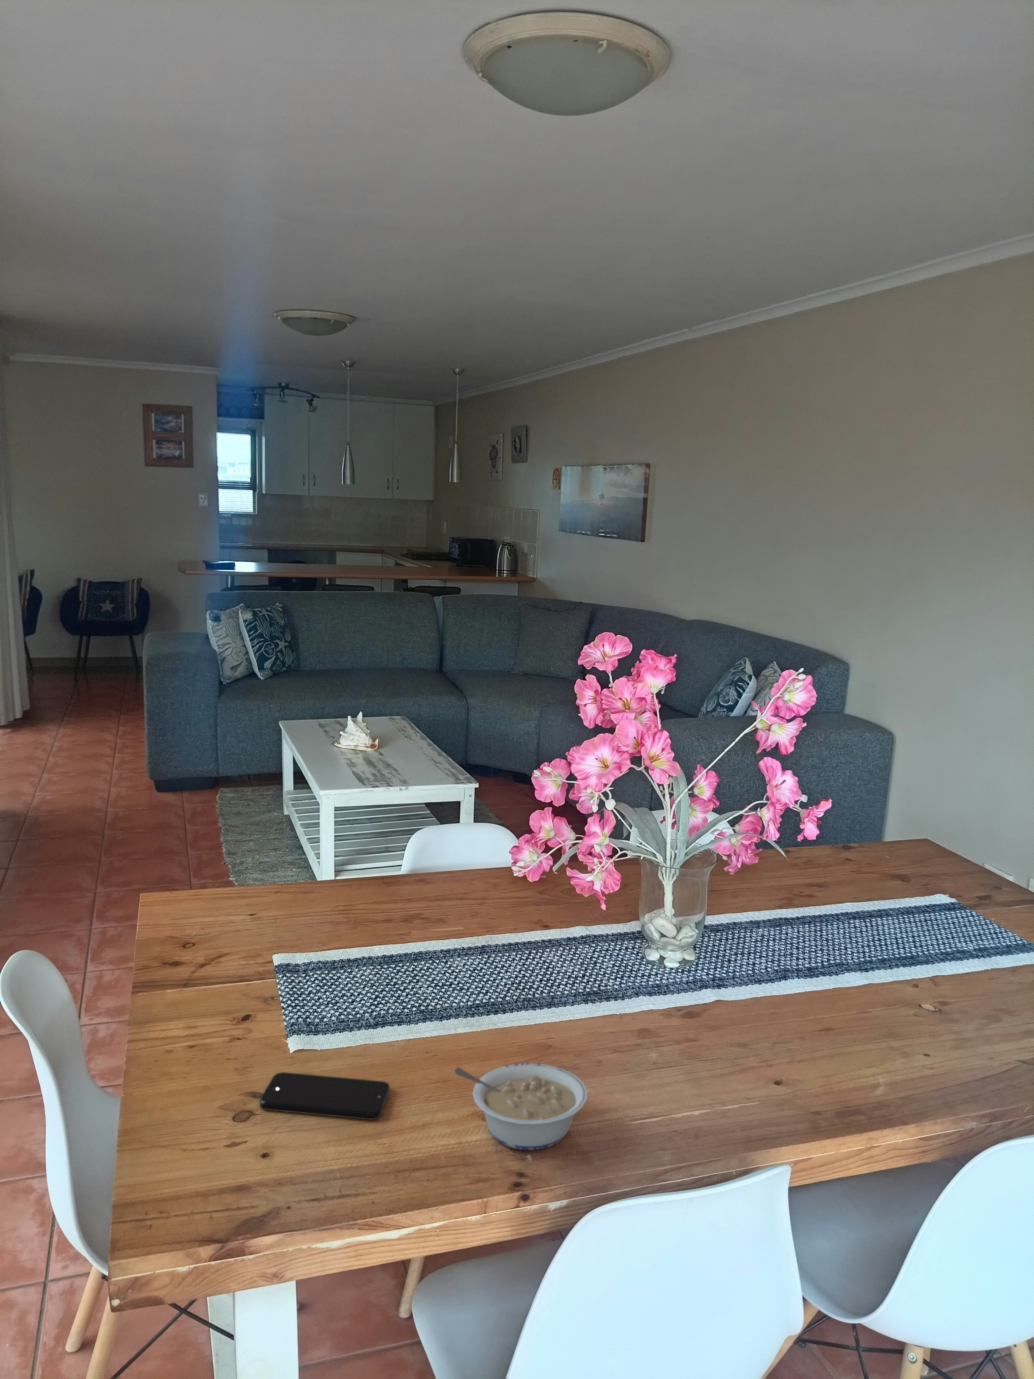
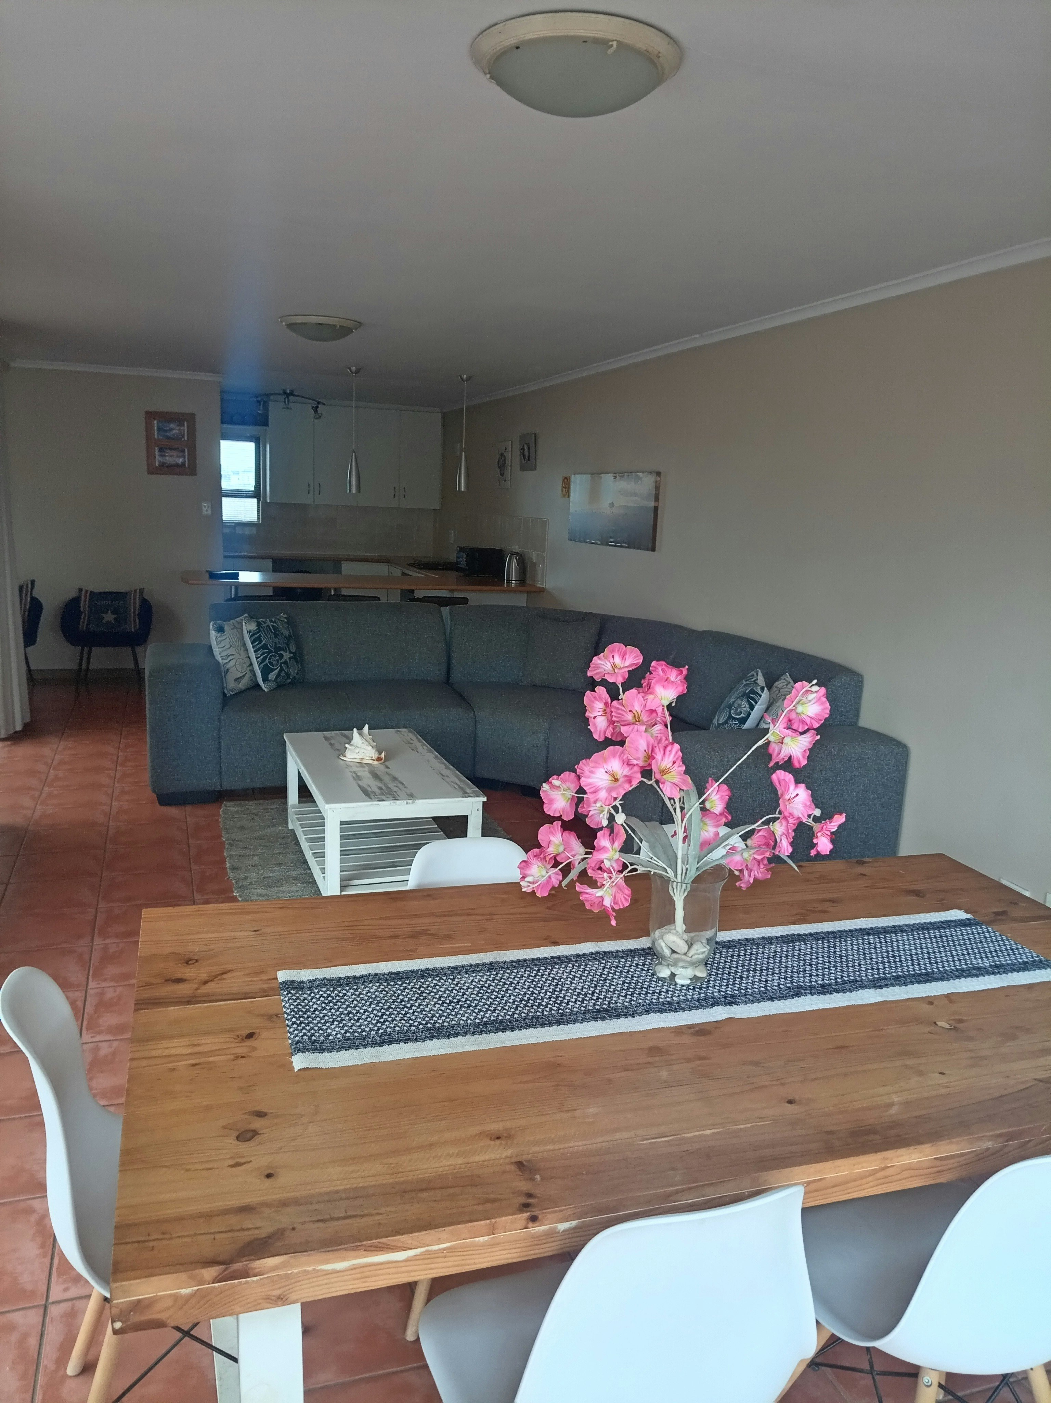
- legume (525, 1106)
- smartphone (326, 1095)
